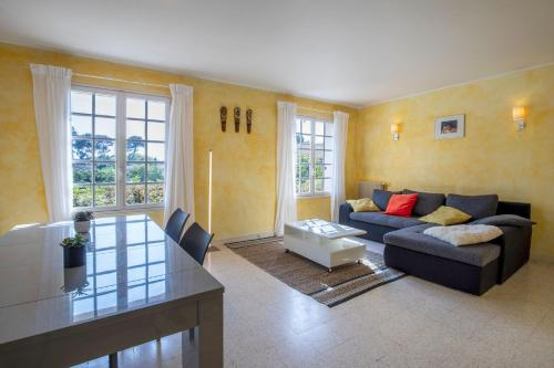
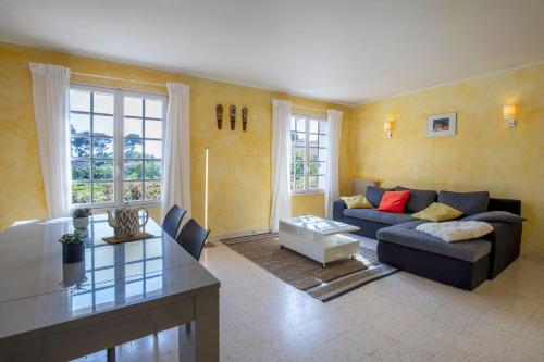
+ teapot (128, 220)
